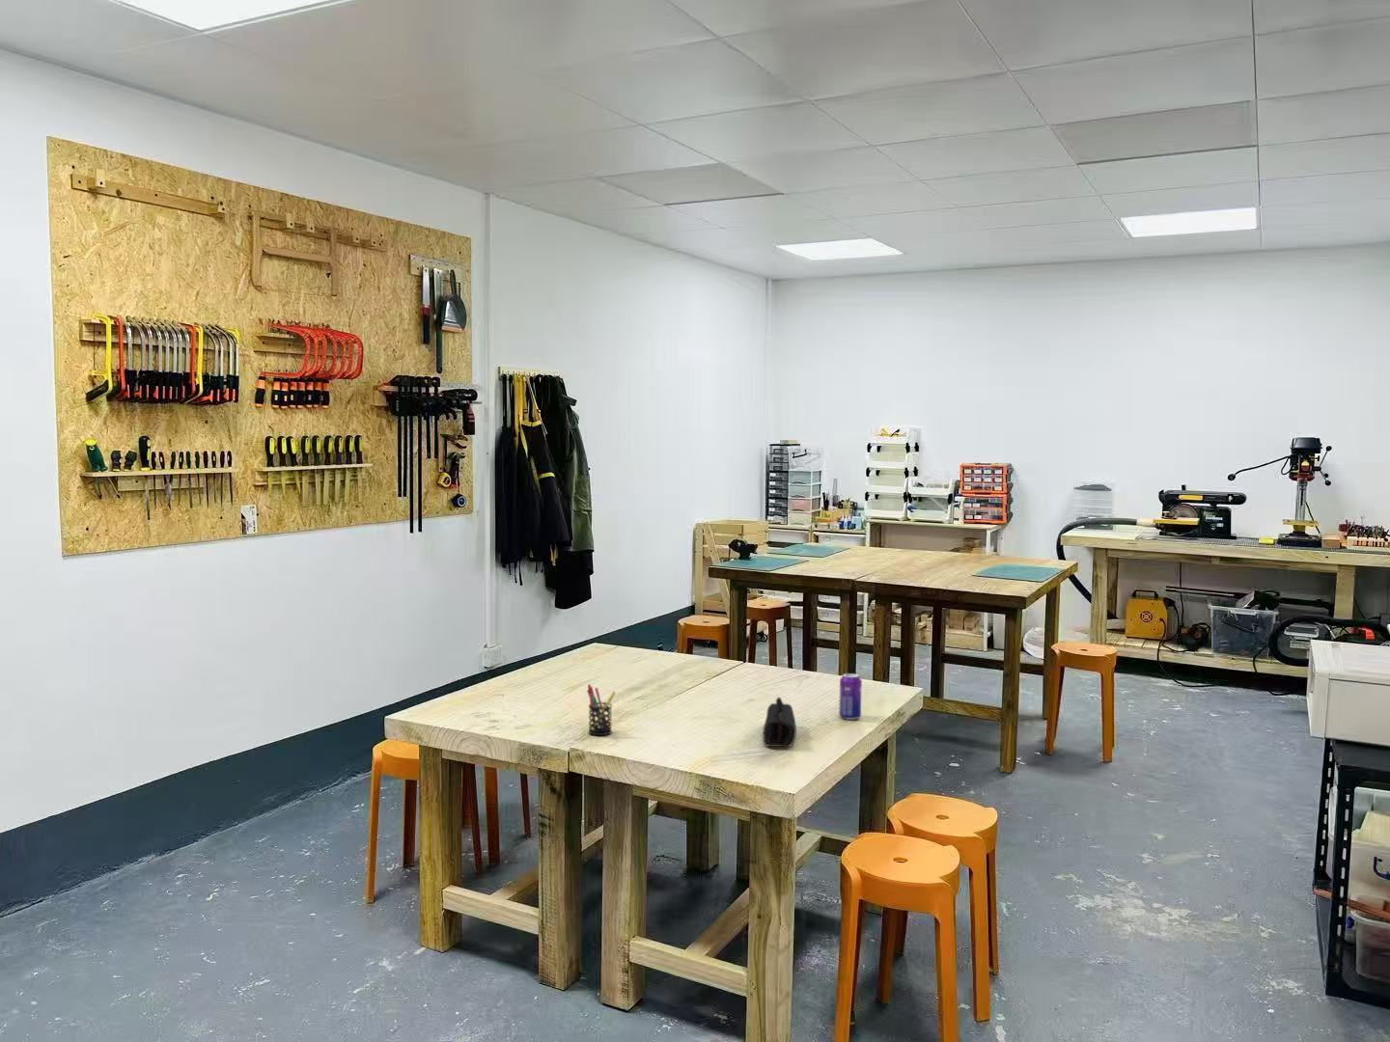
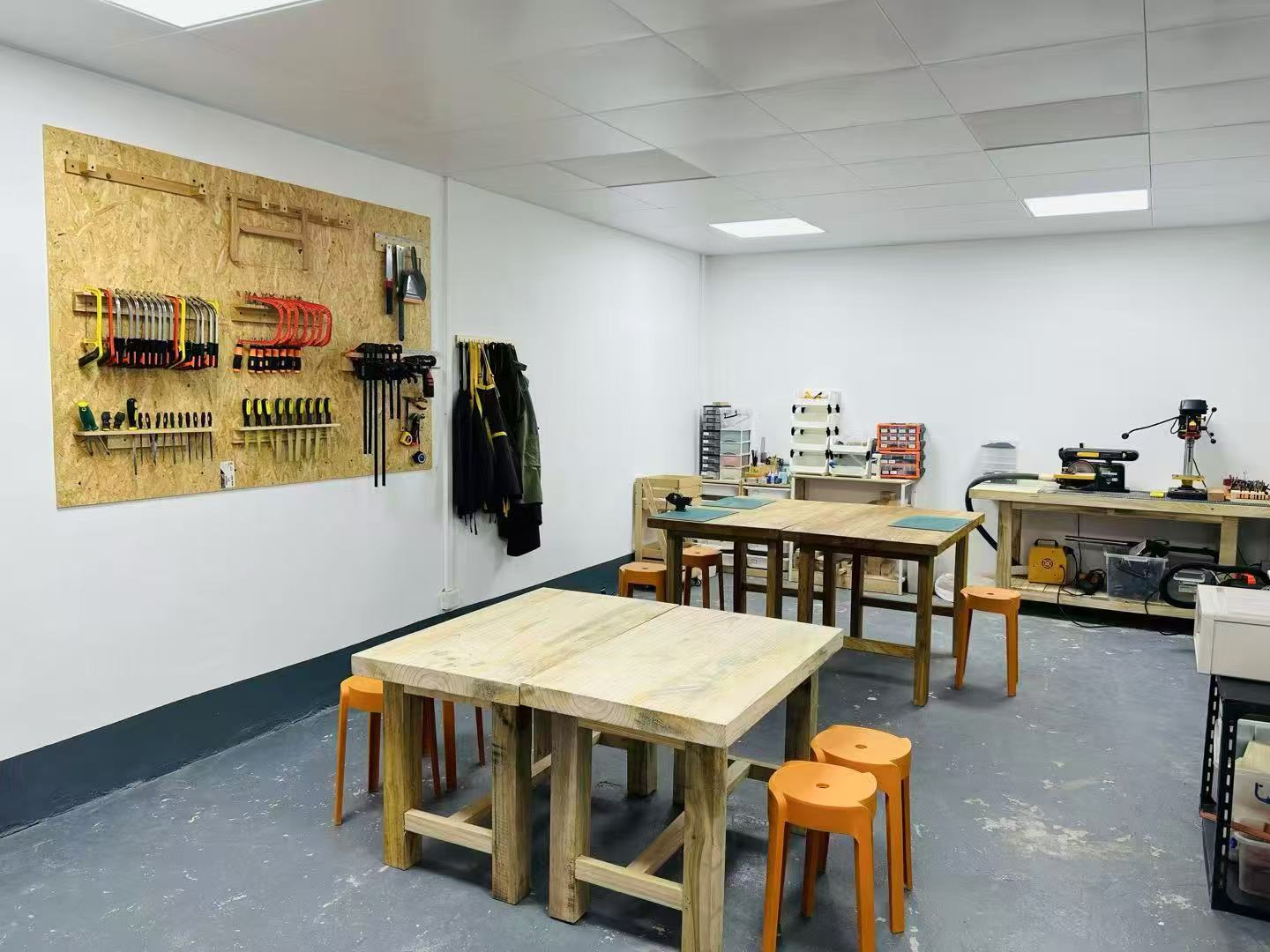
- pencil case (779, 717)
- pen holder (598, 709)
- beverage can (850, 696)
